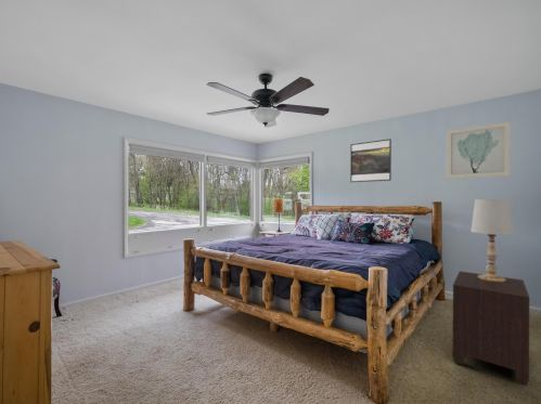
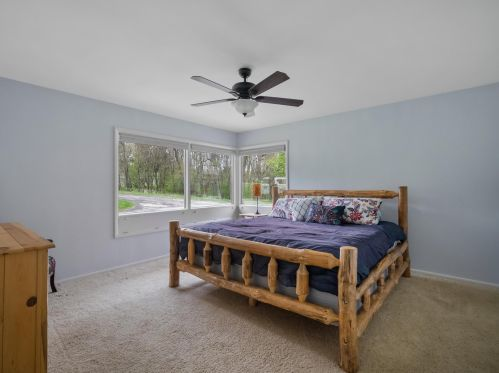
- wall art (476, 152)
- table lamp (491, 238)
- nightstand (487, 320)
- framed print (370, 161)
